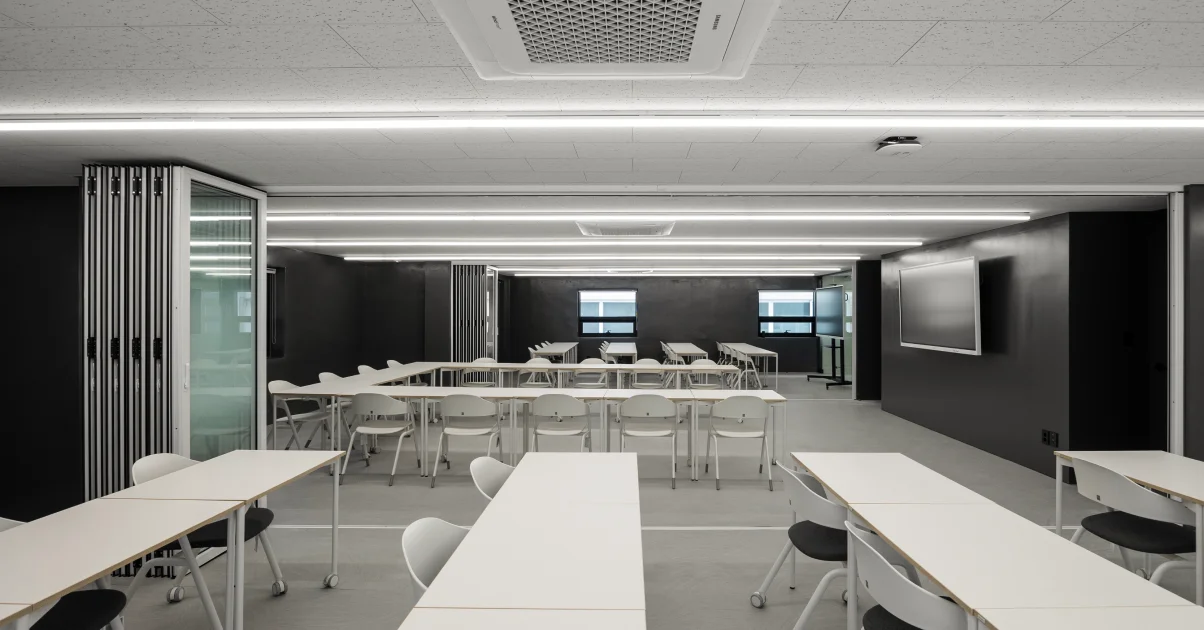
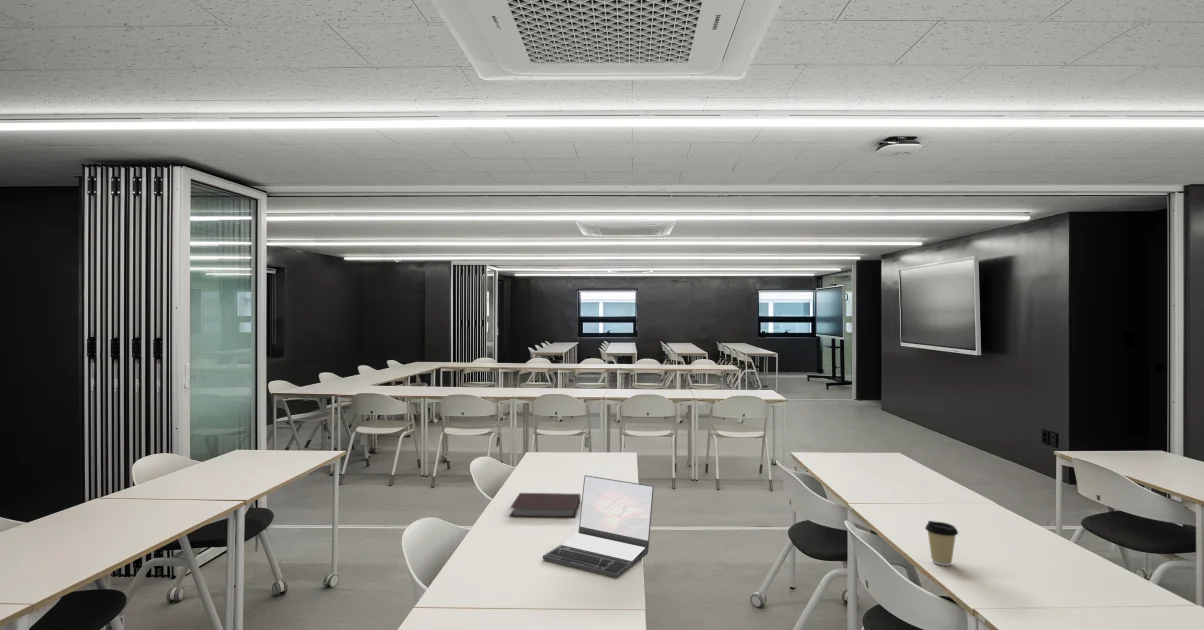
+ laptop (599, 521)
+ coffee cup (941, 543)
+ notebook (546, 504)
